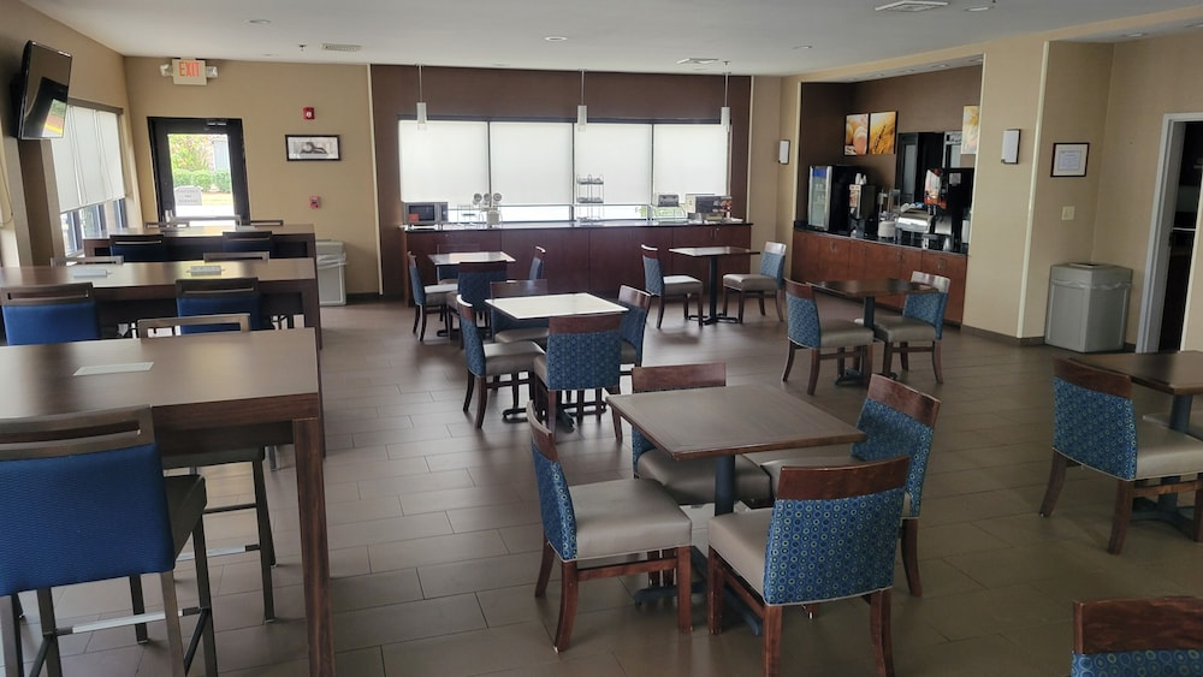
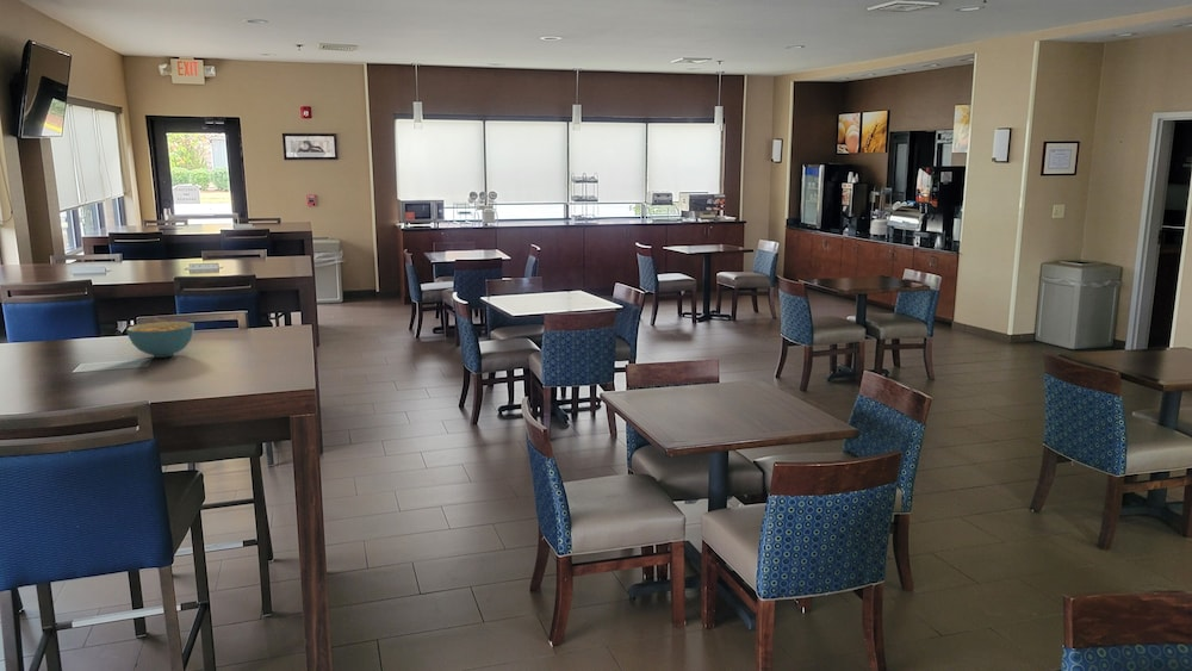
+ cereal bowl (162, 341)
